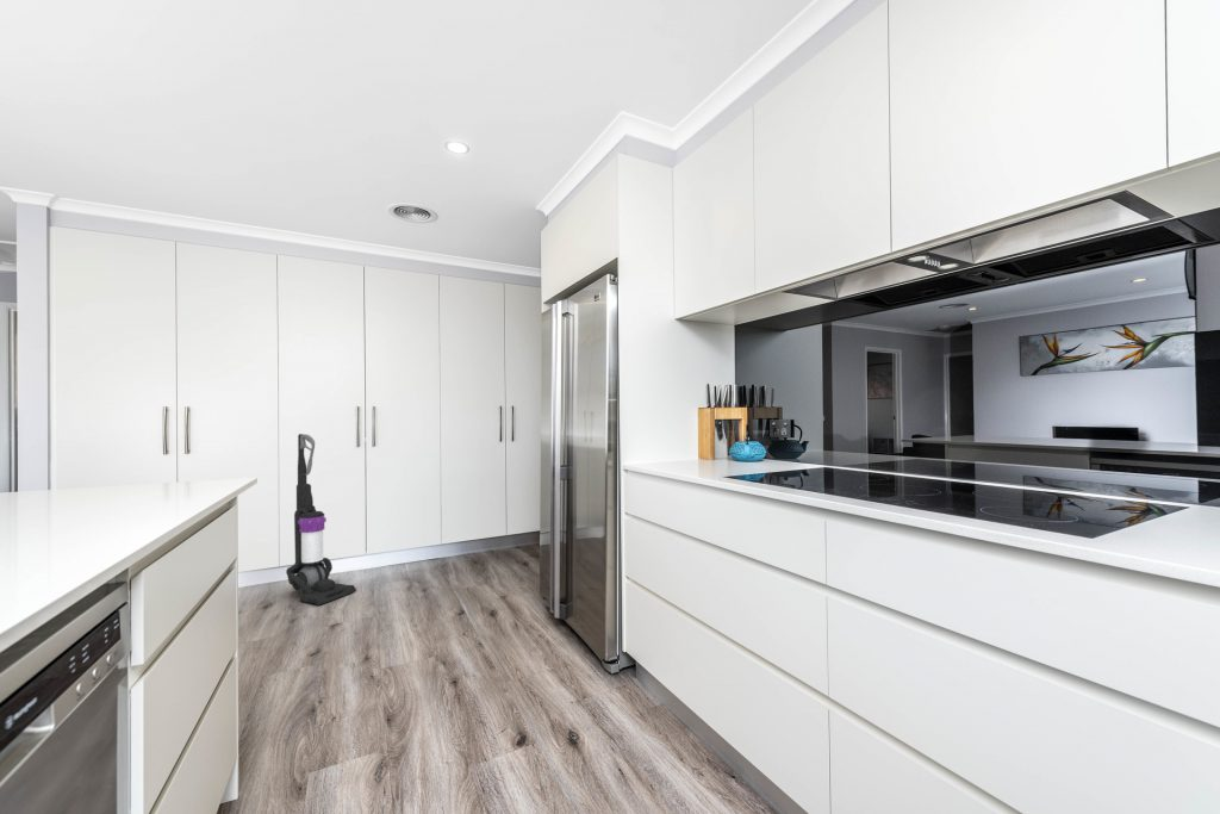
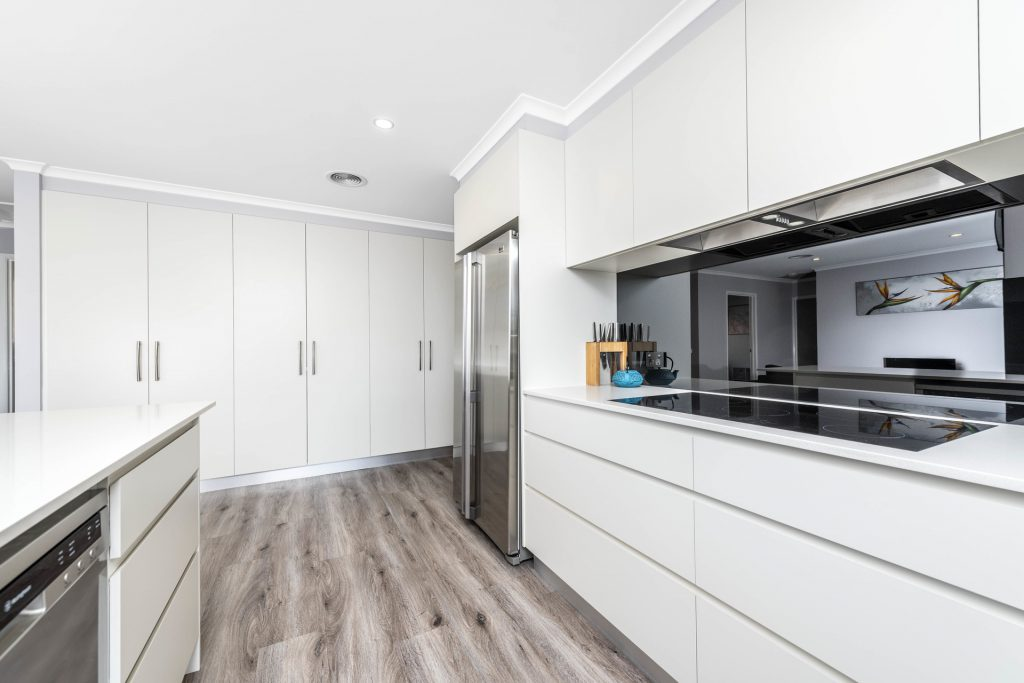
- vacuum cleaner (316, 514)
